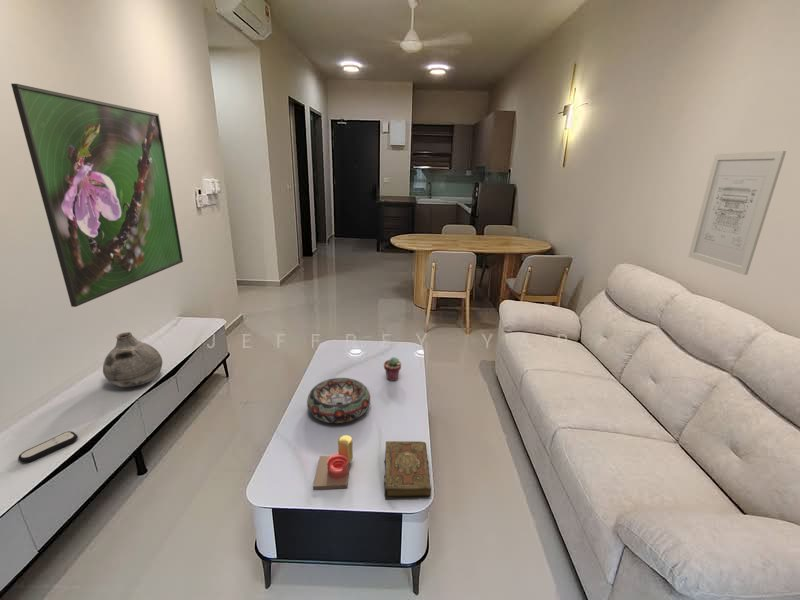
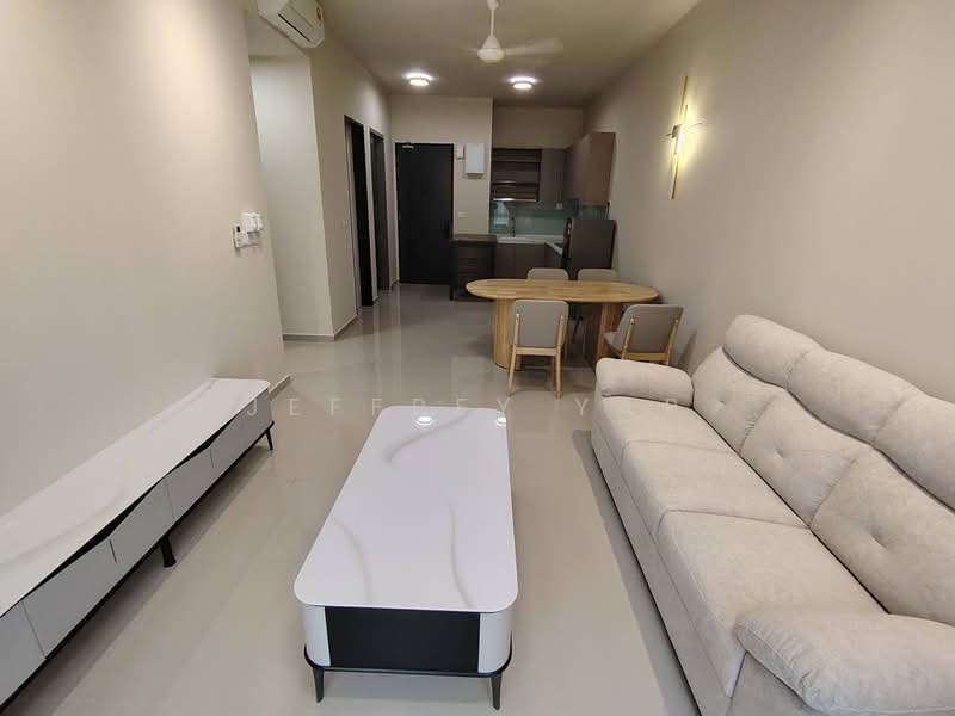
- vase (132, 357)
- remote control (48, 446)
- wall art (730, 211)
- decorative bowl (339, 399)
- book (406, 467)
- candle (333, 459)
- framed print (120, 197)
- potted succulent (392, 367)
